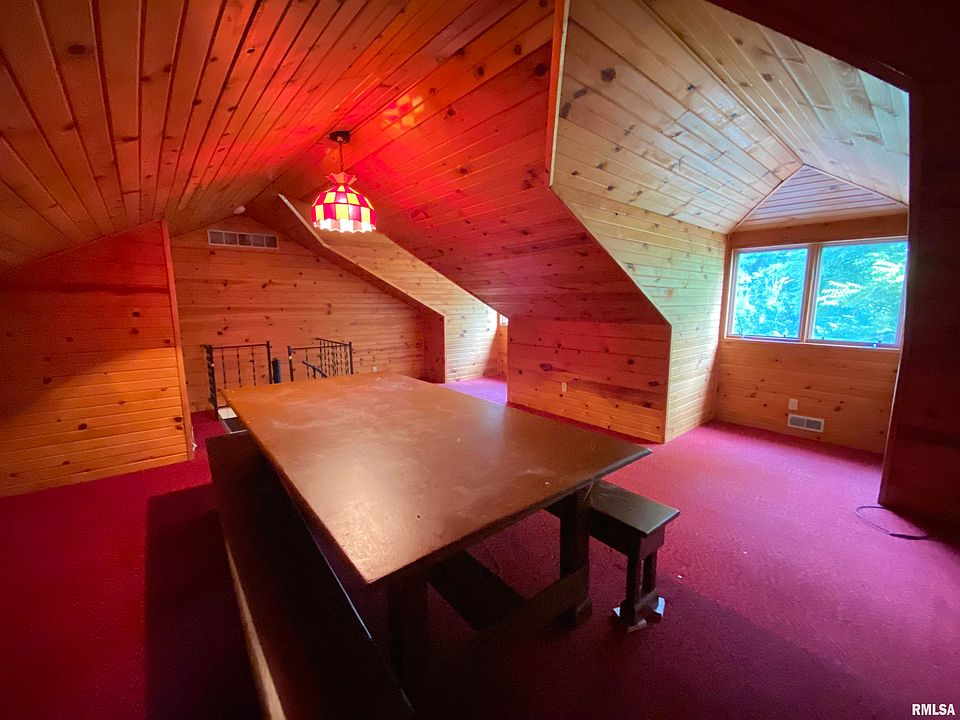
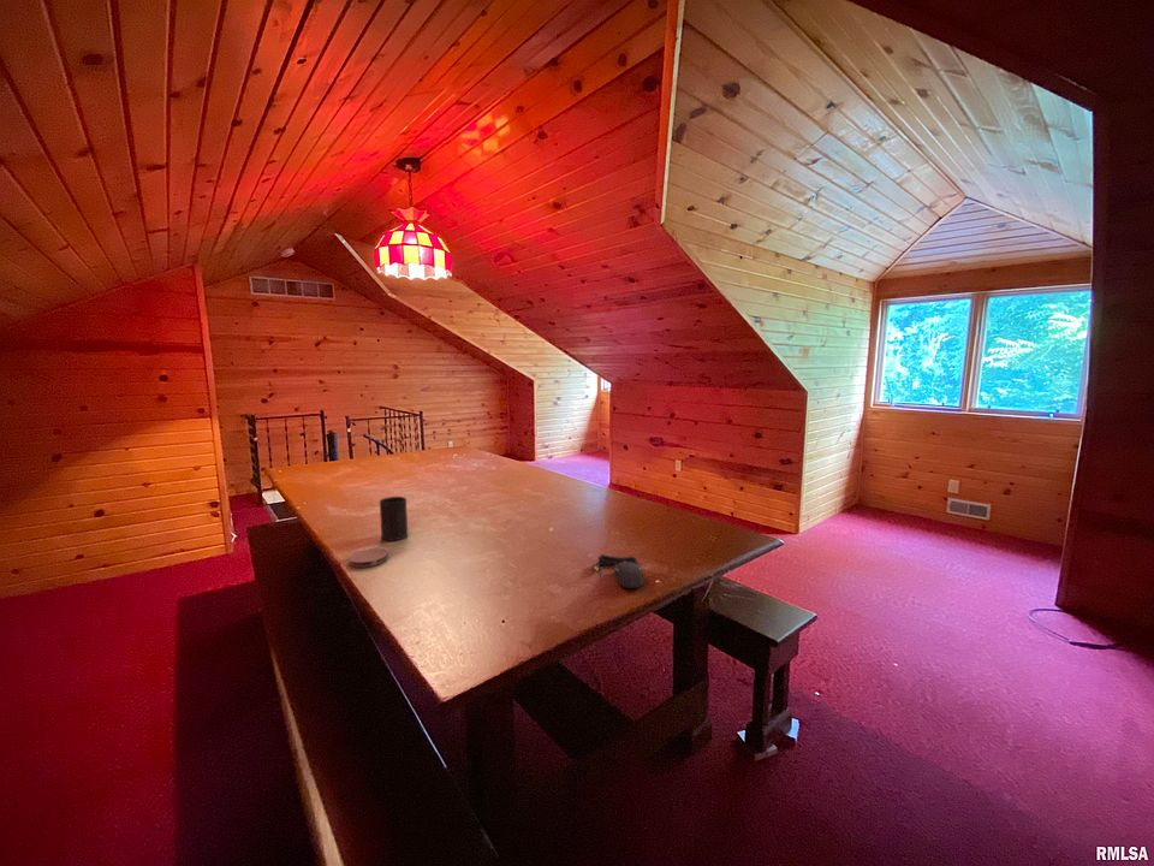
+ computer mouse (617, 567)
+ cup (393, 517)
+ coaster (368, 557)
